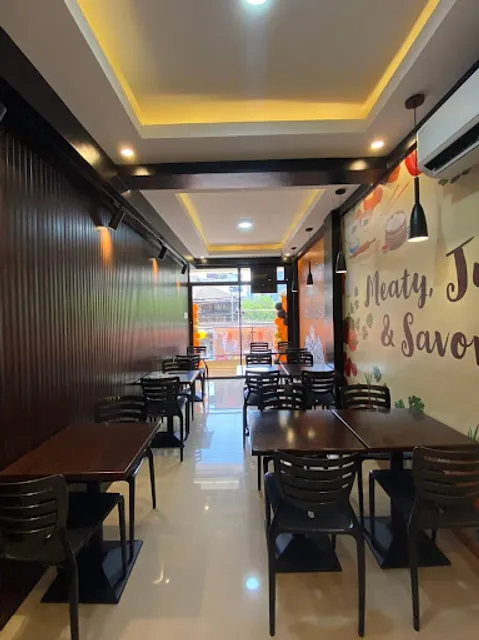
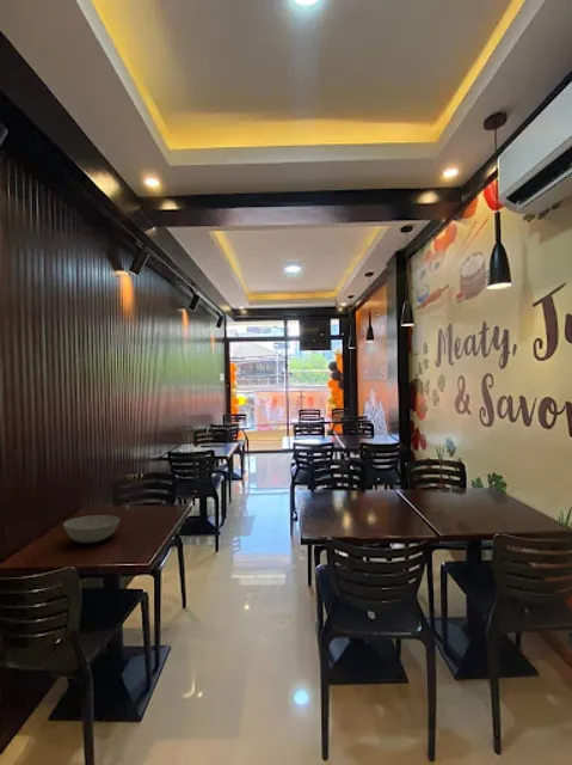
+ bowl (92, 530)
